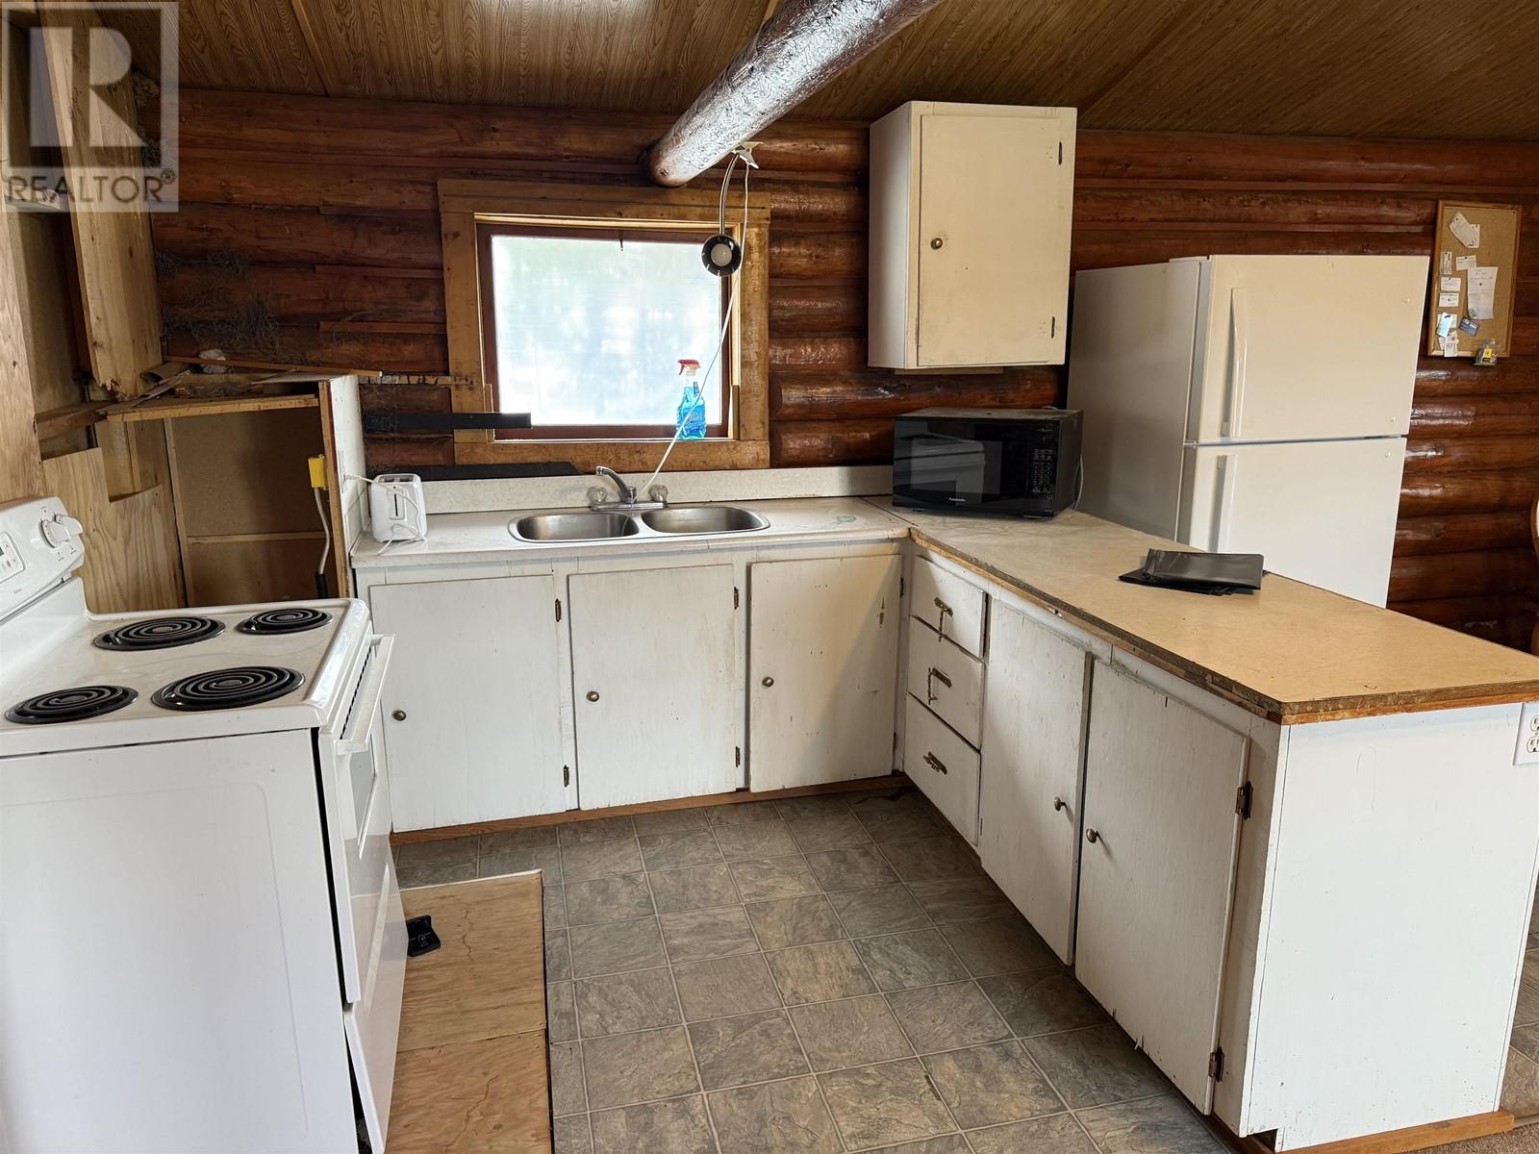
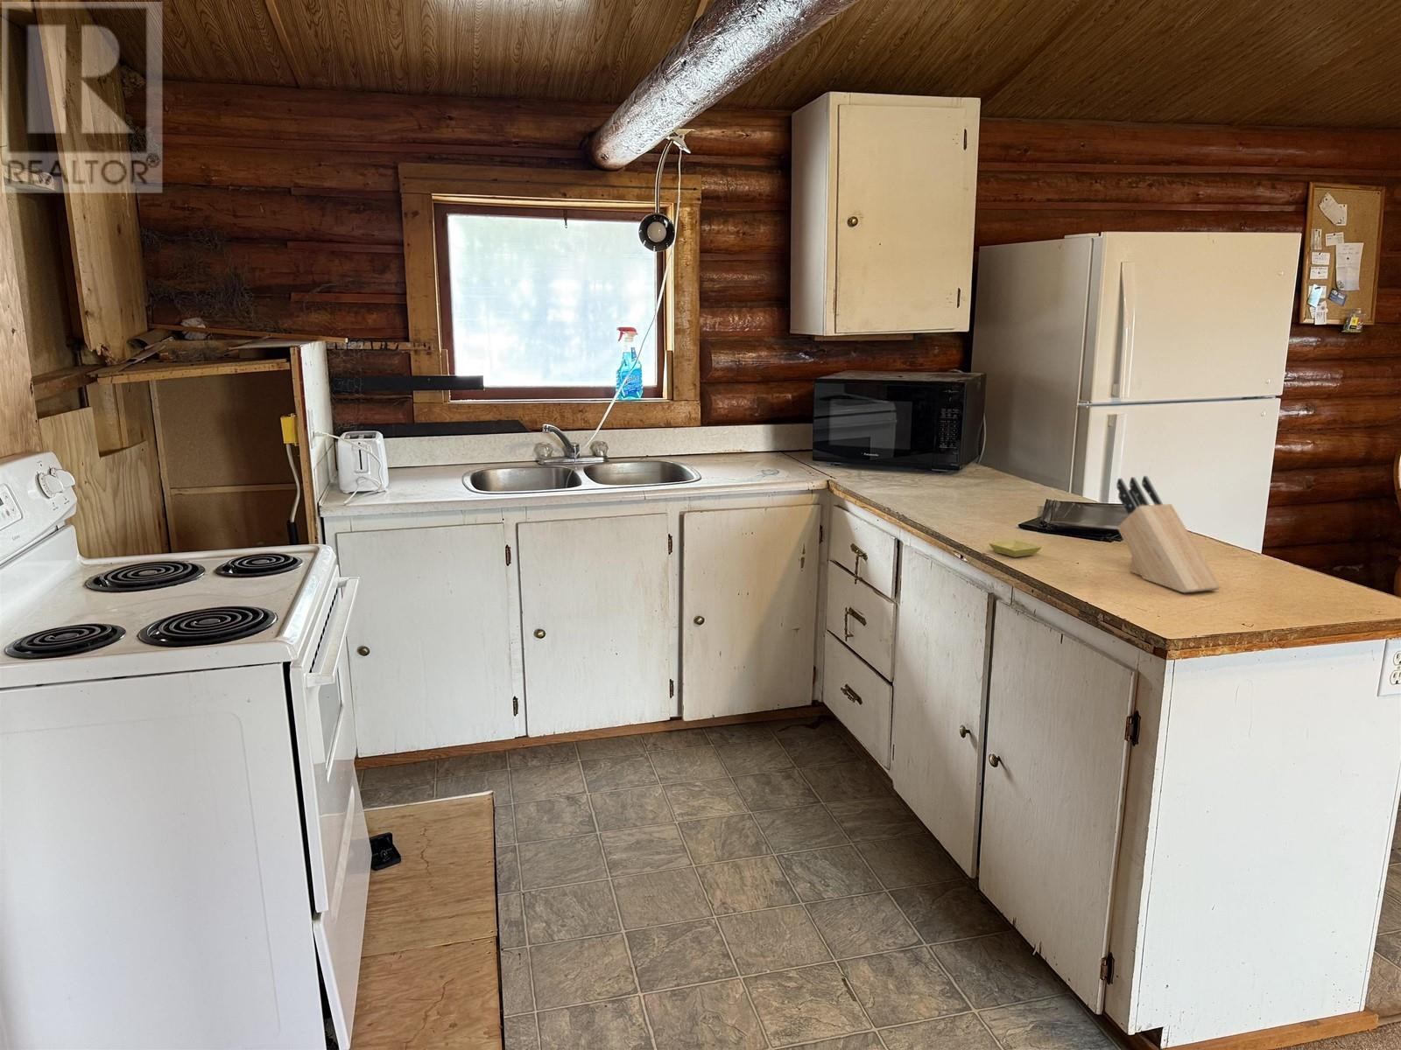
+ knife block (1162, 531)
+ saucer (1014, 548)
